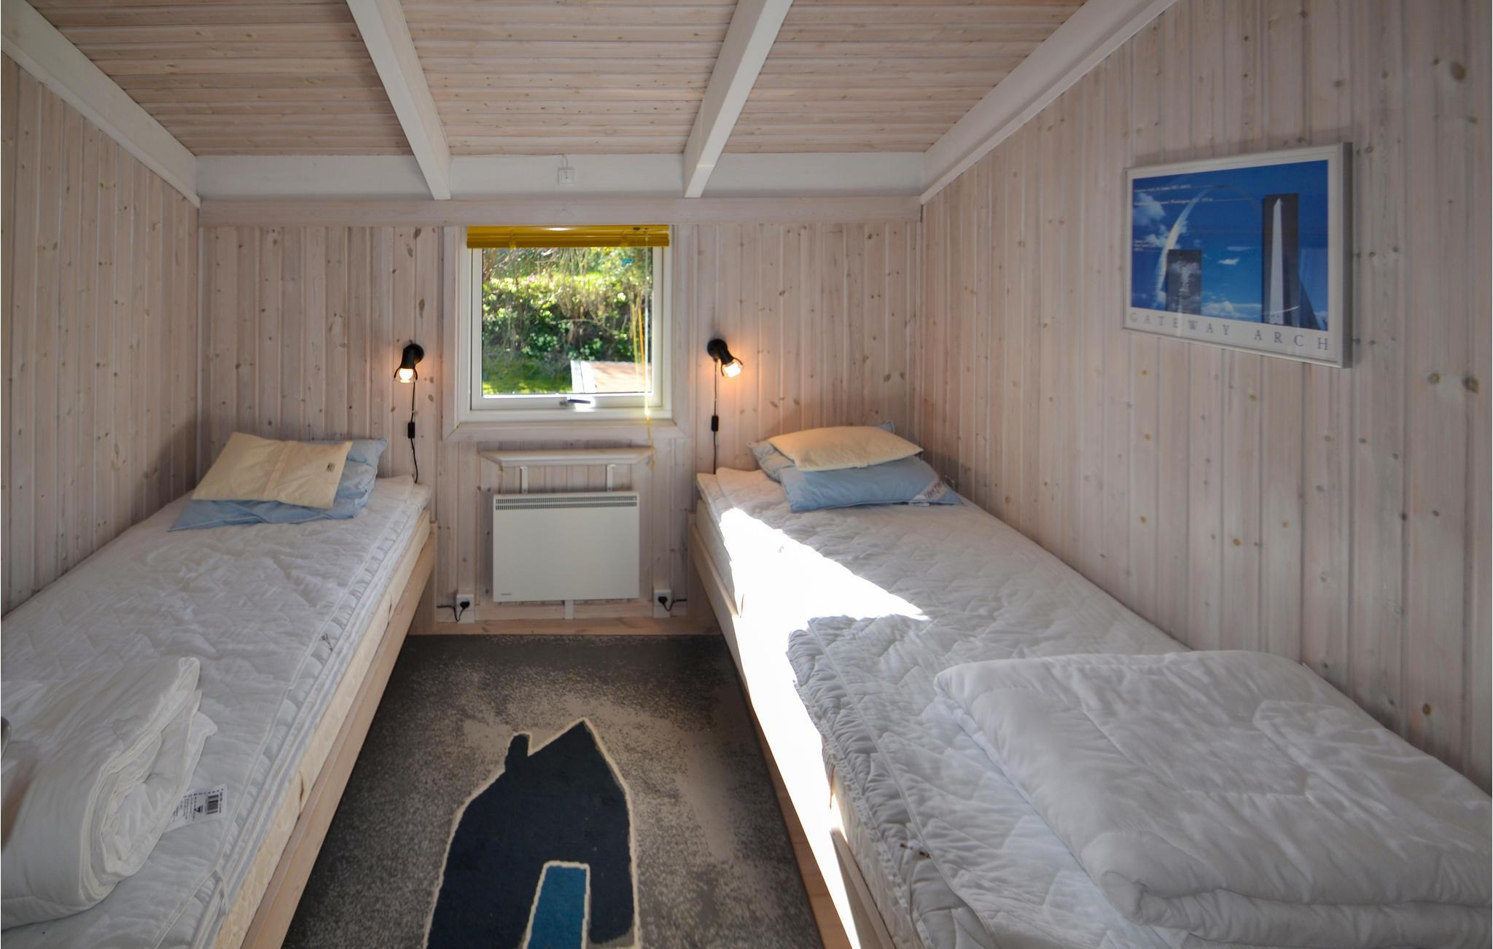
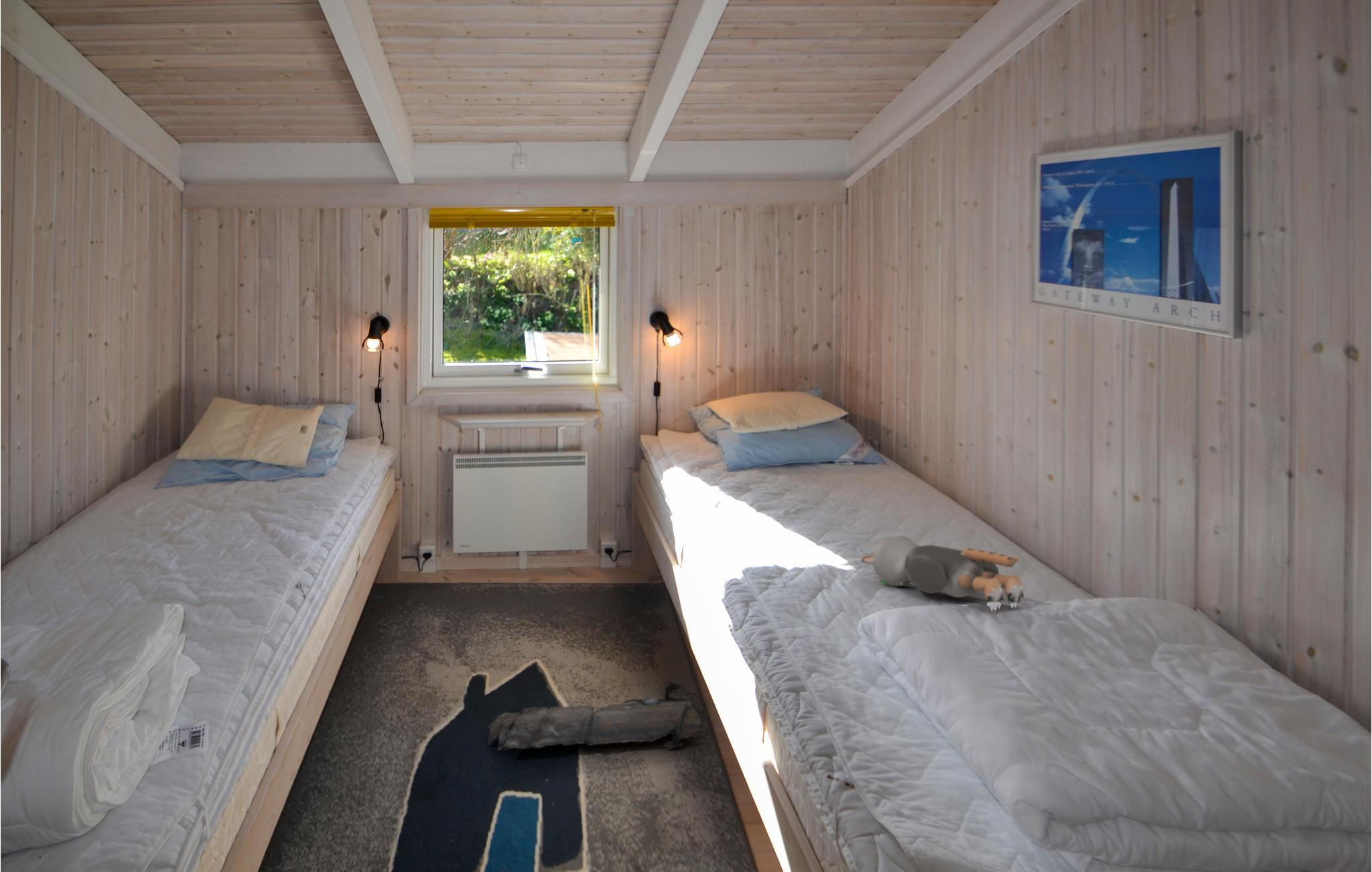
+ teddy bear (942, 570)
+ backpack (594, 718)
